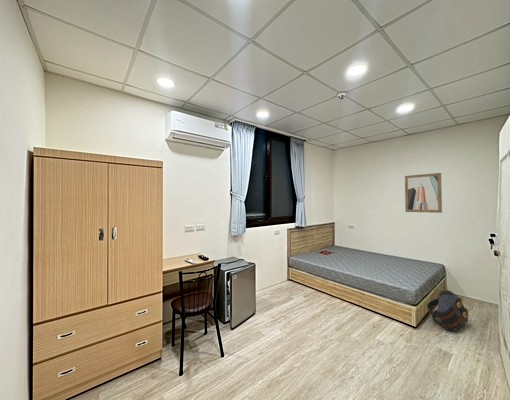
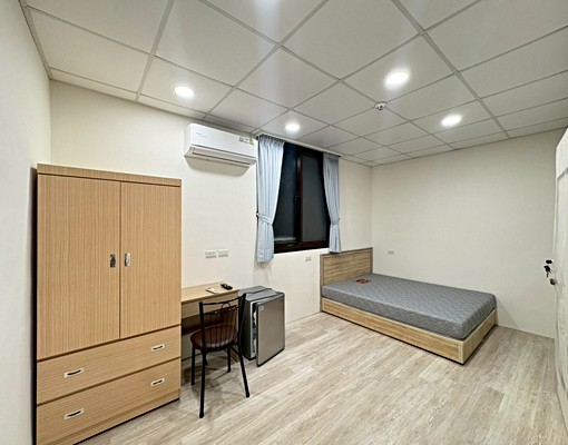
- backpack (445, 308)
- wall art (422, 193)
